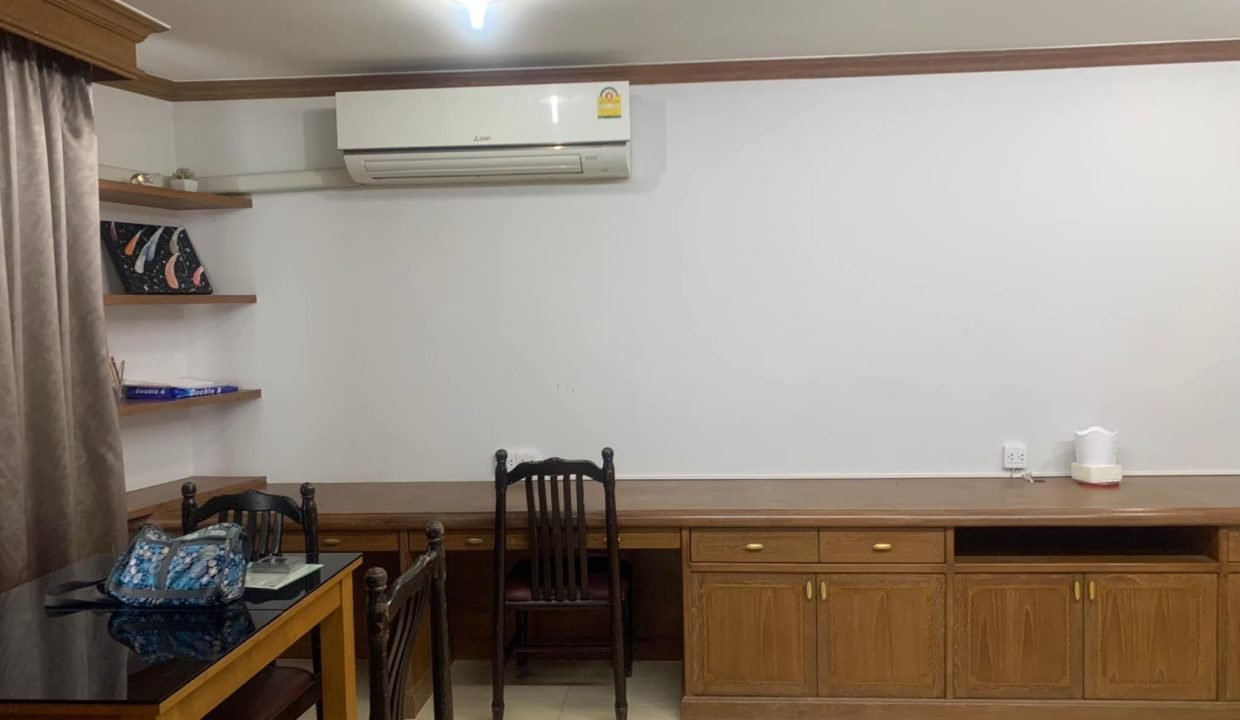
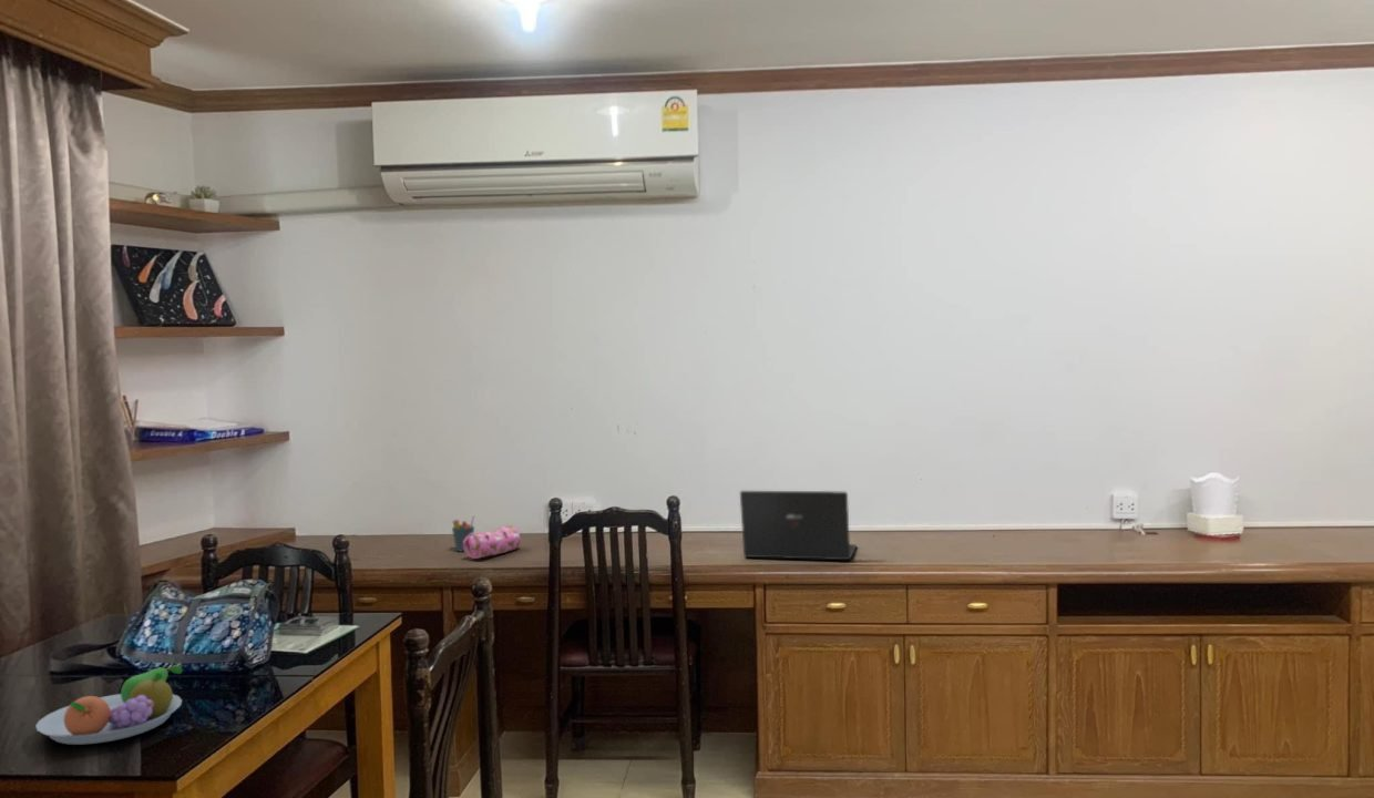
+ pencil case (492, 541)
+ fruit bowl (116, 698)
+ pen holder (463, 532)
+ laptop (799, 520)
